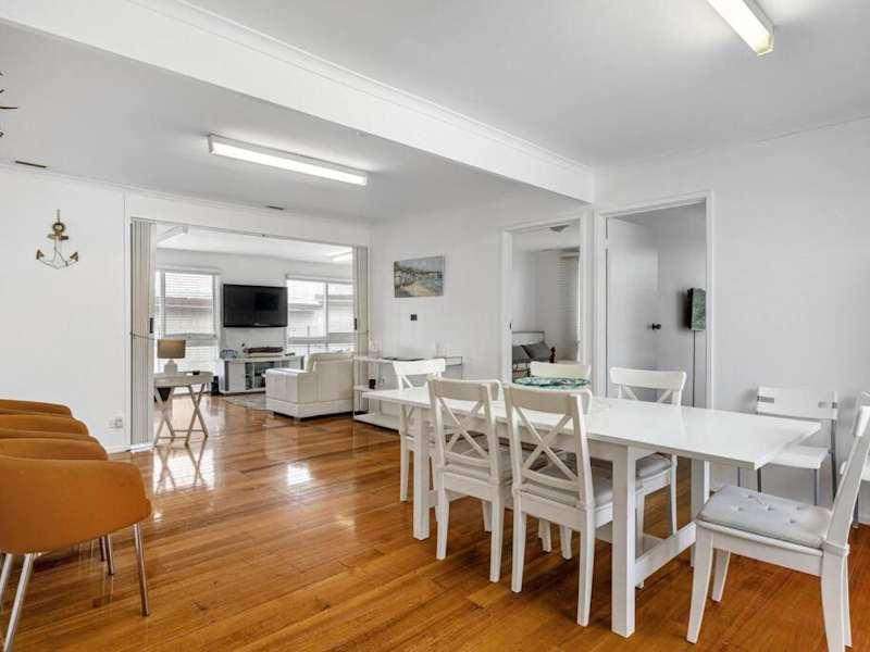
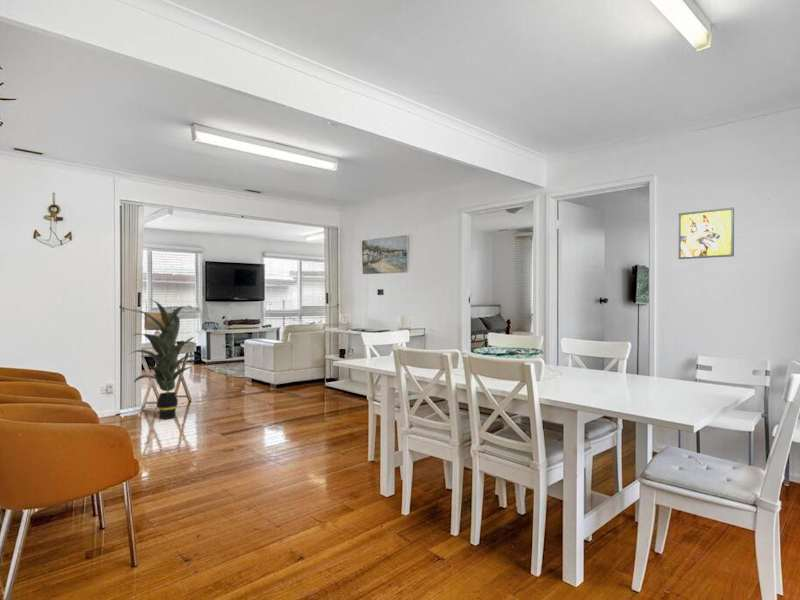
+ indoor plant (162, 358)
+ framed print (705, 234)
